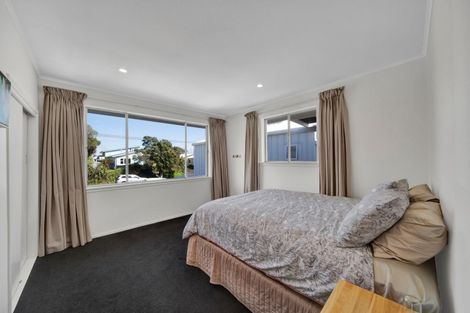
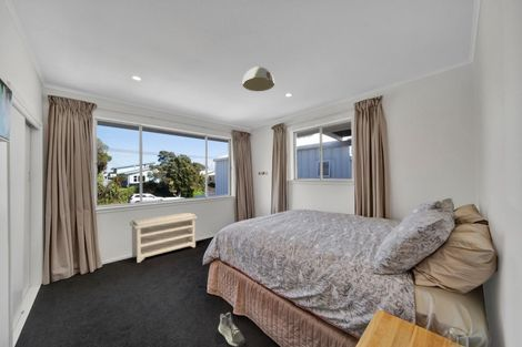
+ bench (165, 234)
+ ceiling light (258, 76)
+ sneaker (230, 326)
